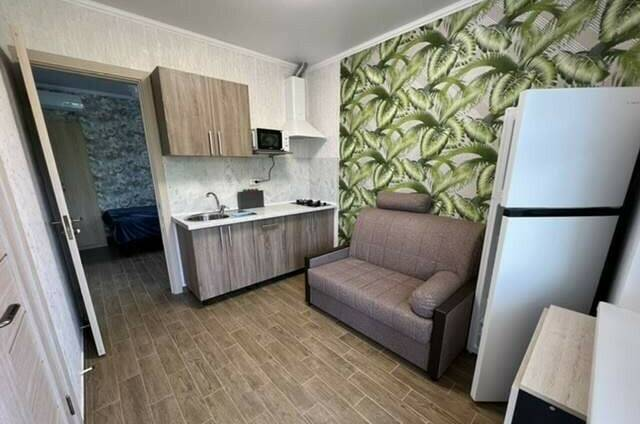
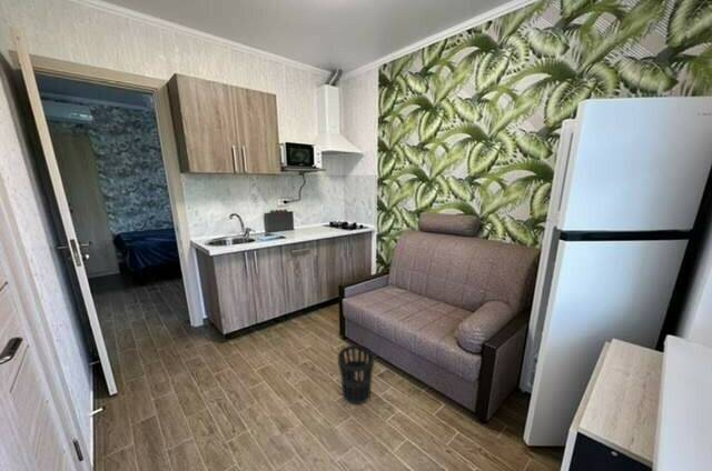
+ wastebasket (355, 374)
